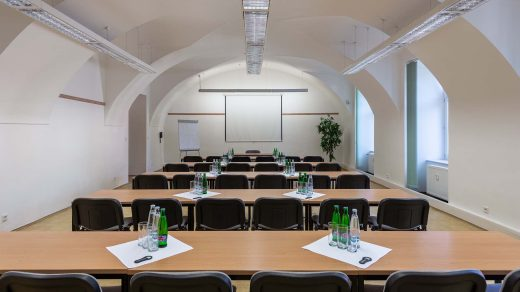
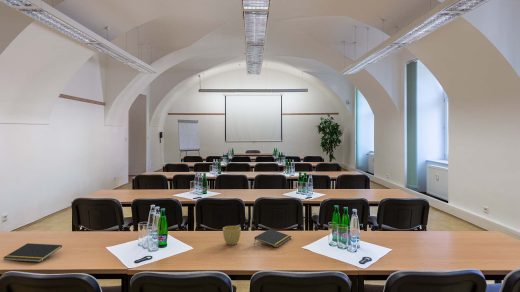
+ notepad (273, 237)
+ notepad (33, 252)
+ cup (231, 236)
